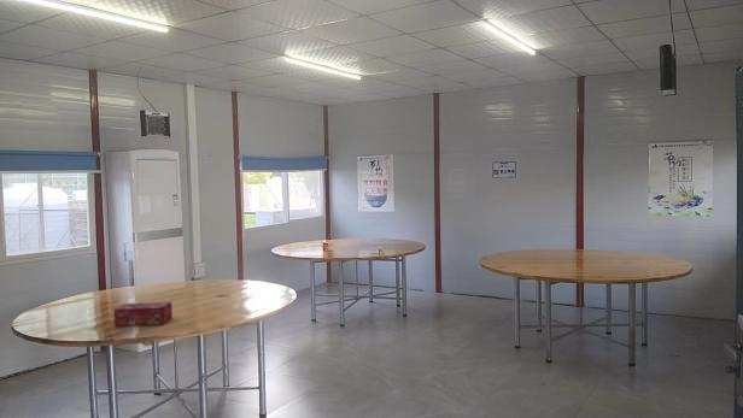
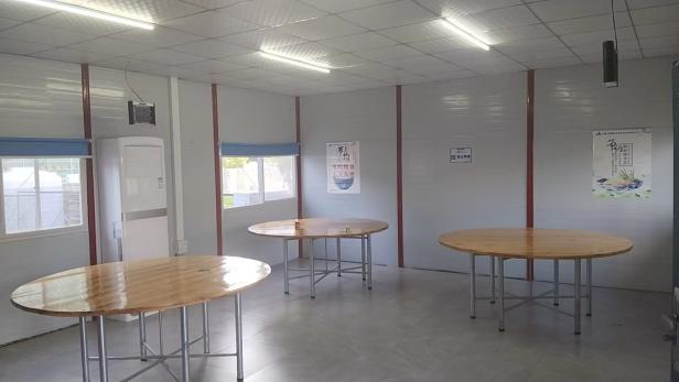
- tissue box (144, 313)
